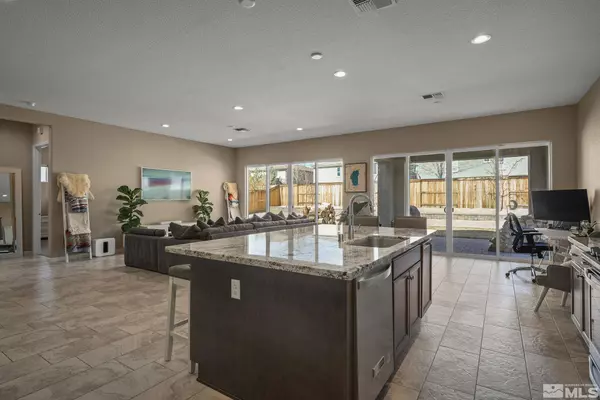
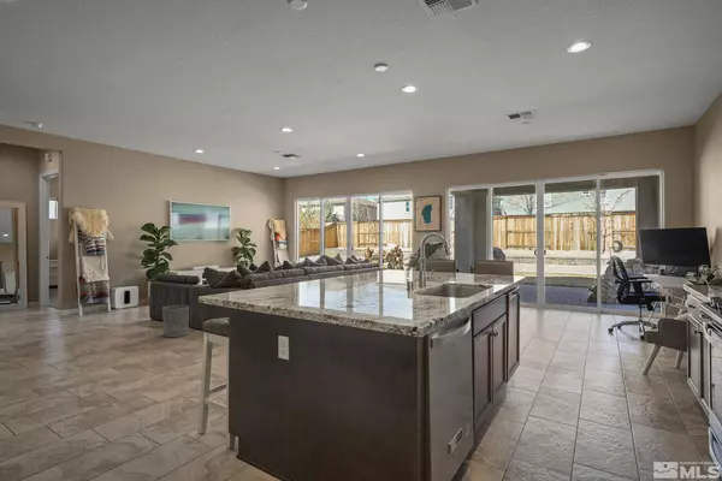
+ waste bin (176, 320)
